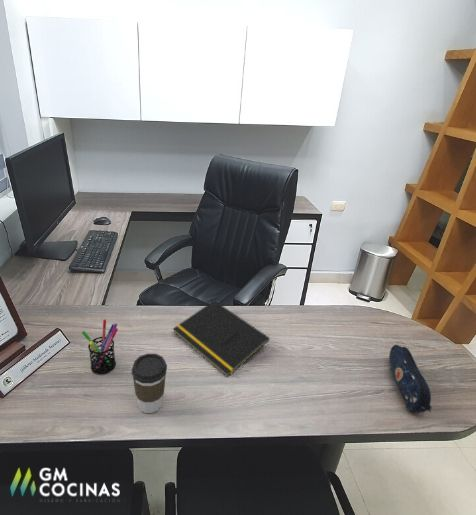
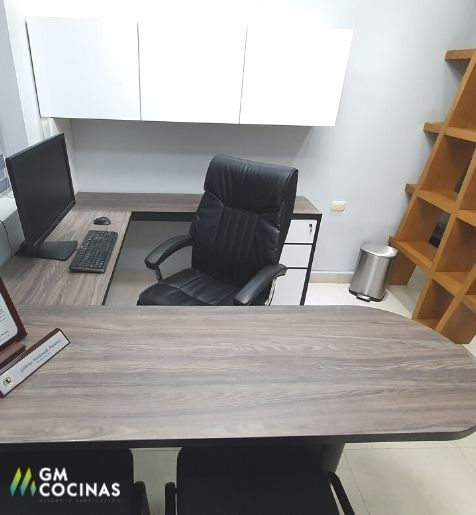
- notepad (220, 334)
- pen holder (99, 346)
- pencil case (407, 376)
- coffee cup (149, 384)
